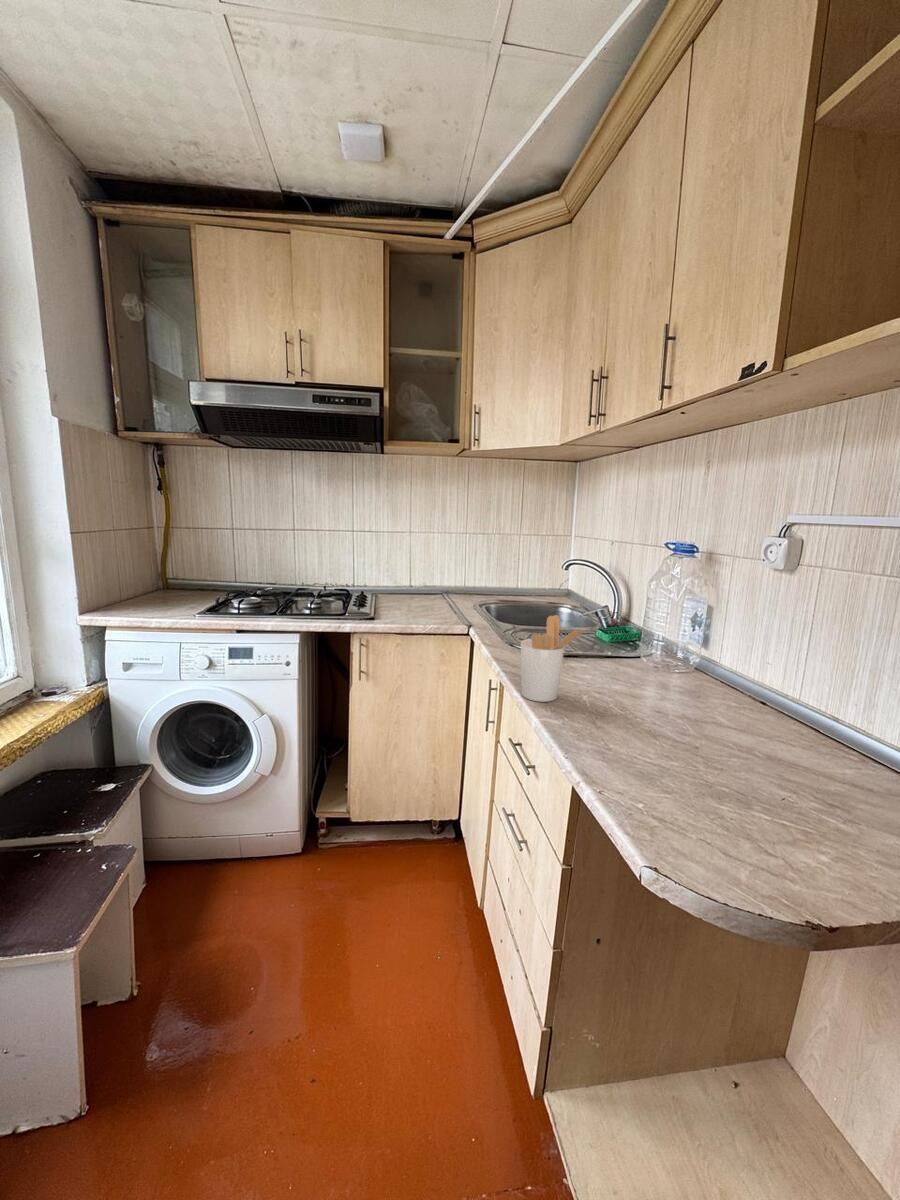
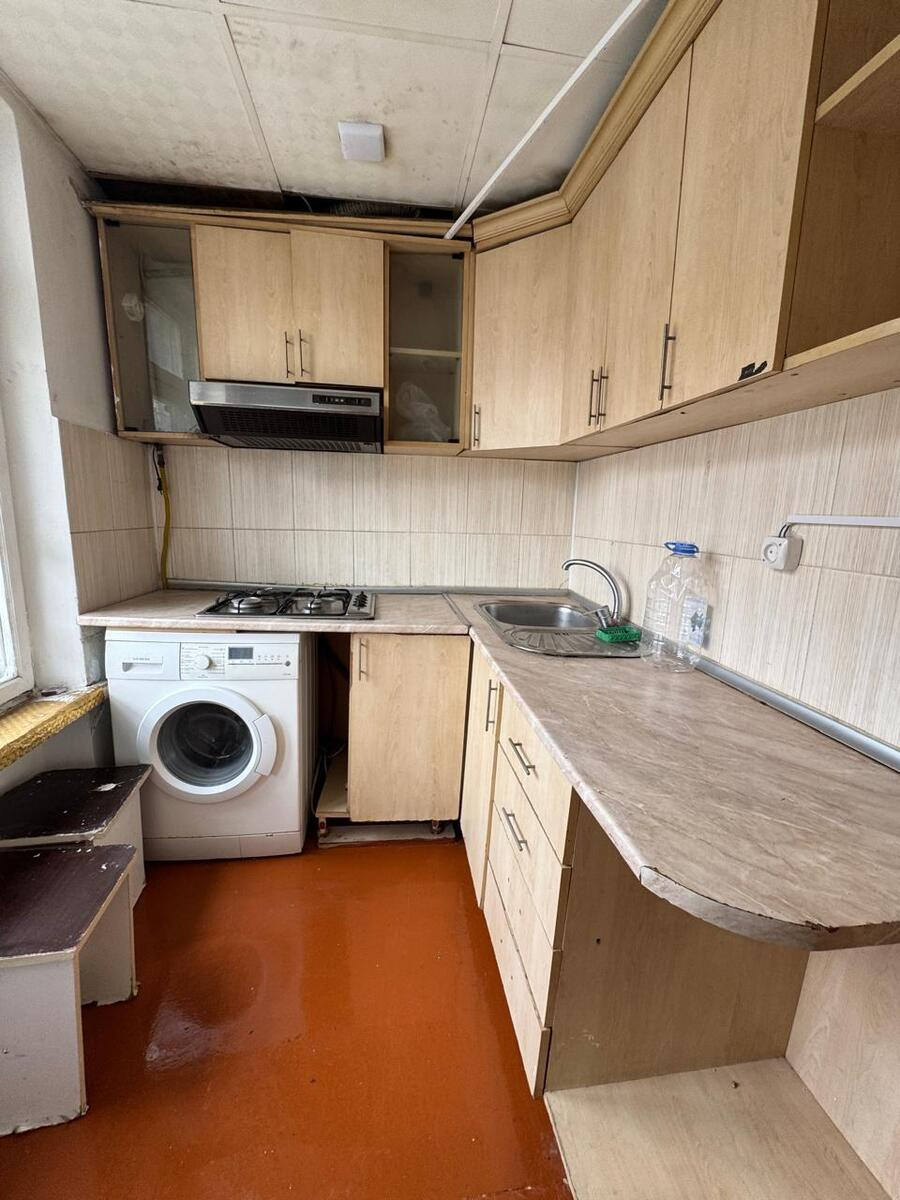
- utensil holder (552, 659)
